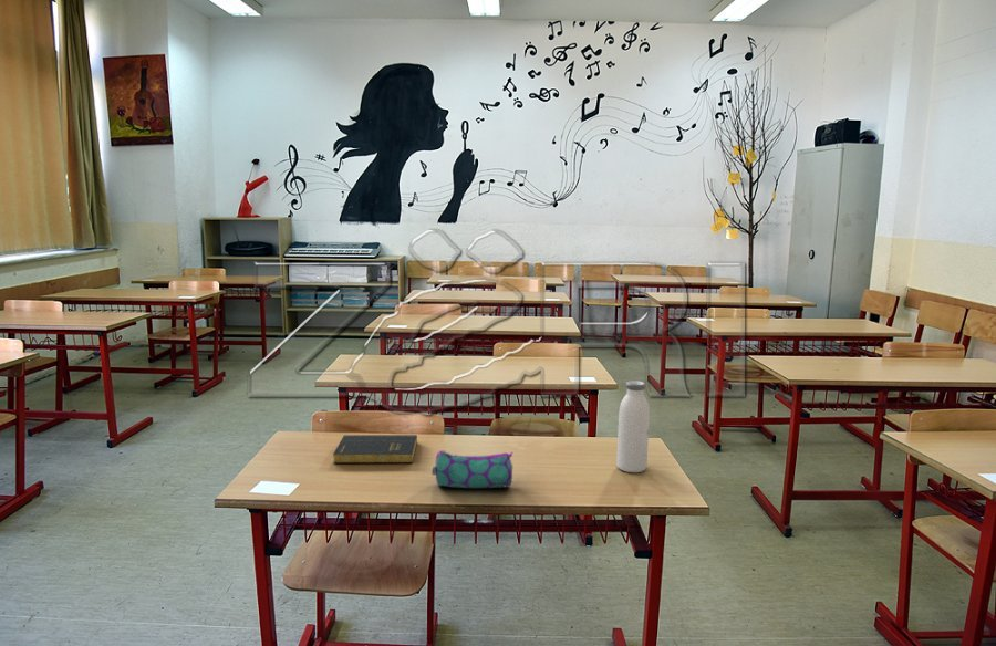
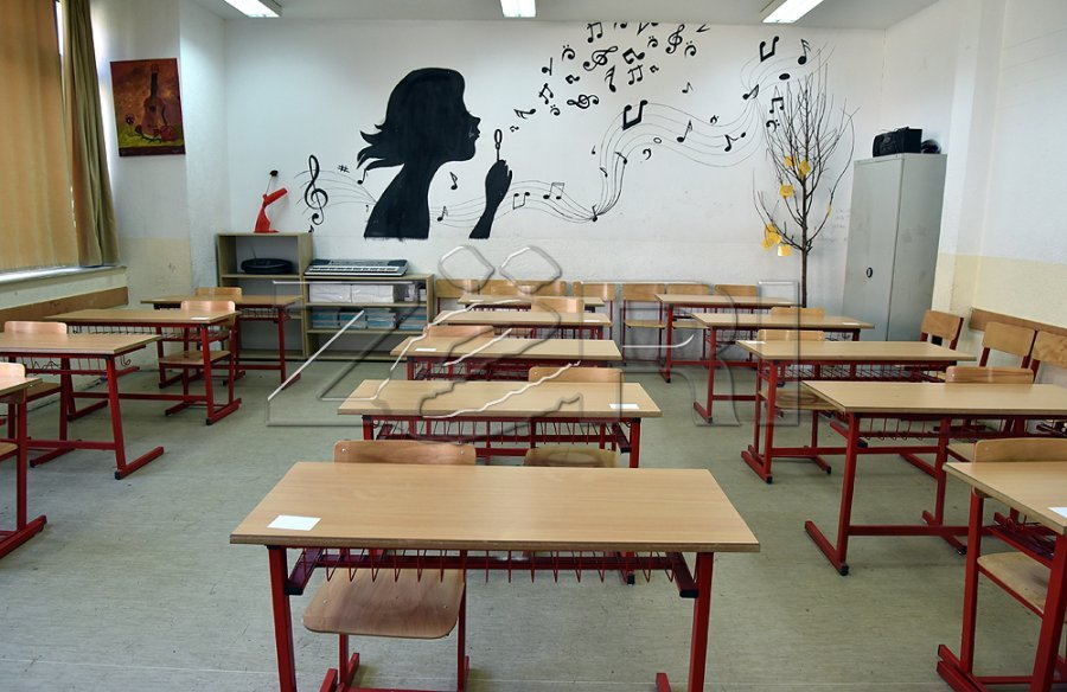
- water bottle (633, 425)
- book (374, 448)
- pencil case (473, 468)
